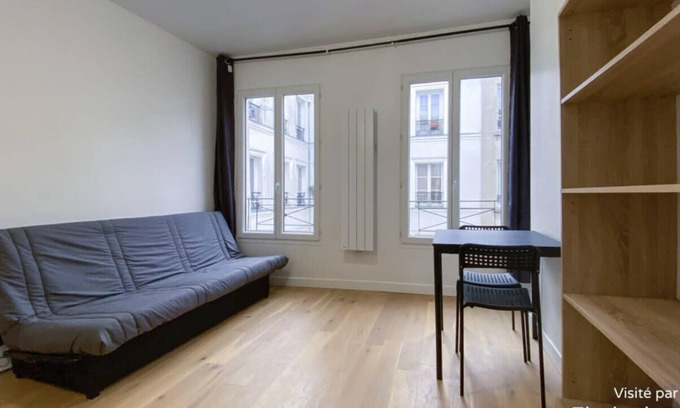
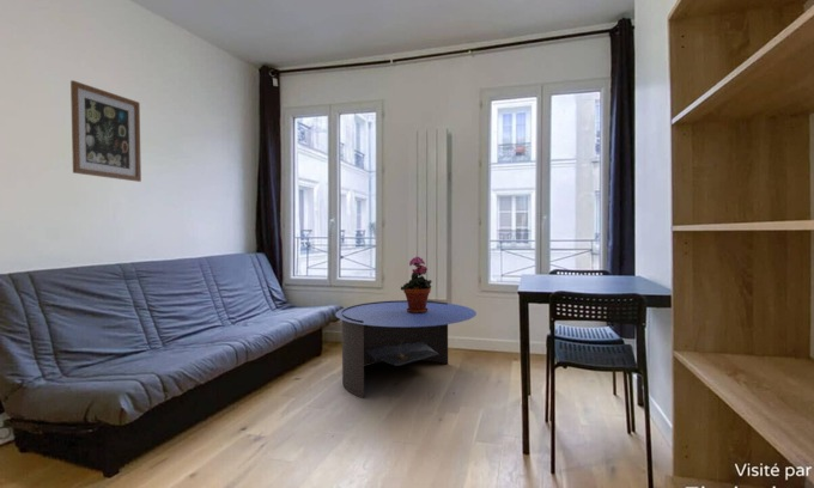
+ coffee table (406, 343)
+ wall art (108, 134)
+ potted plant (418, 283)
